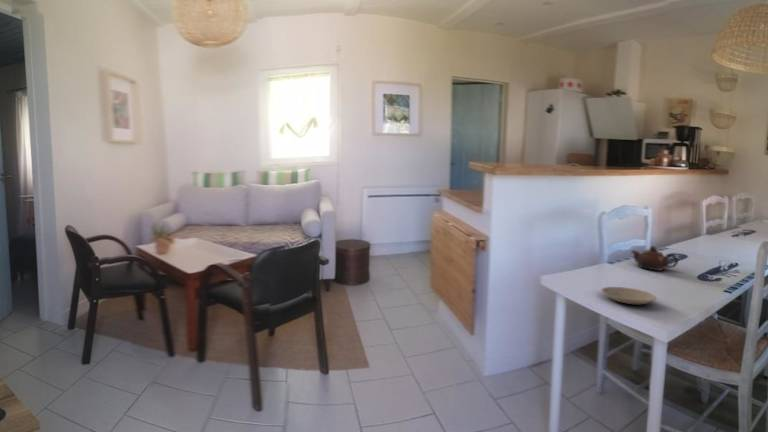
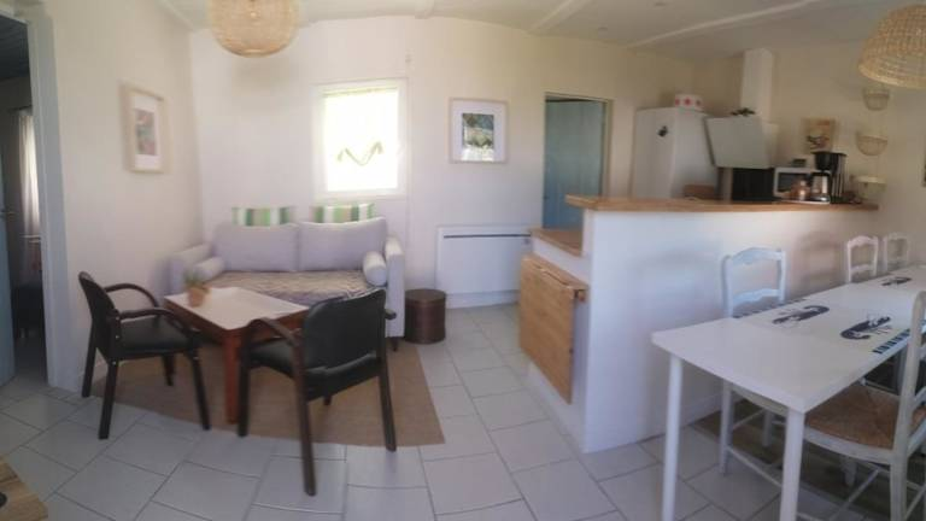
- teapot (653, 257)
- plate (627, 296)
